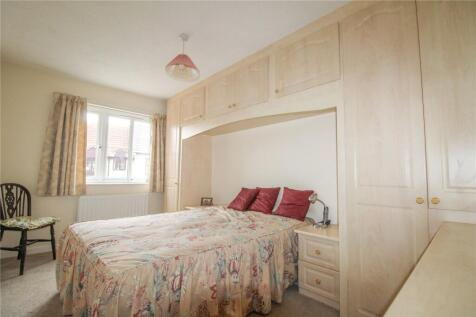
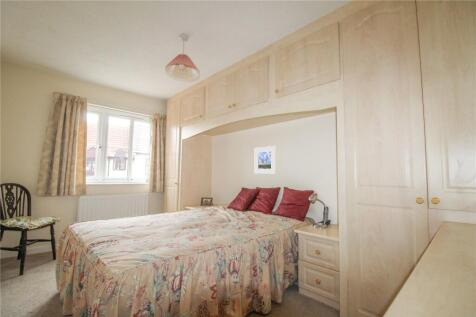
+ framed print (264, 160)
